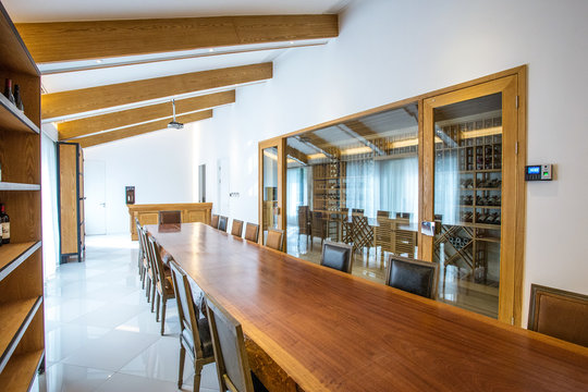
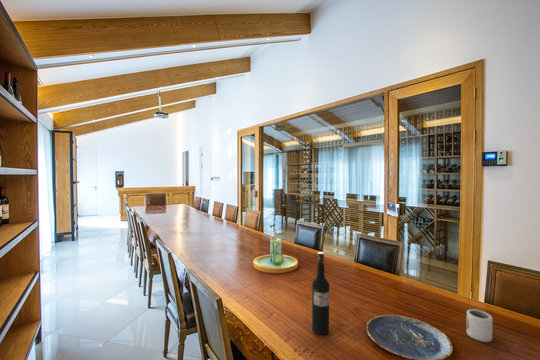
+ wine bottle (320, 291)
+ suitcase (275, 245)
+ plate (406, 336)
+ cup (479, 323)
